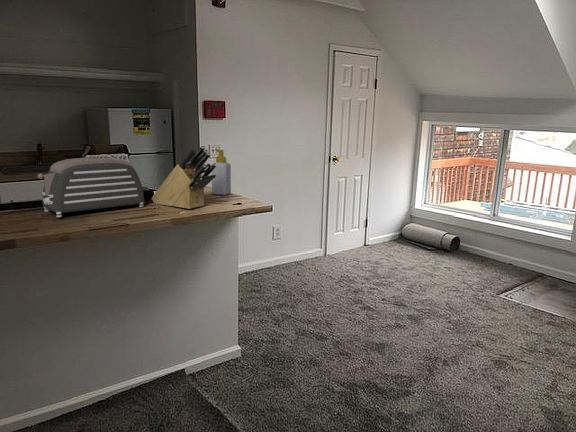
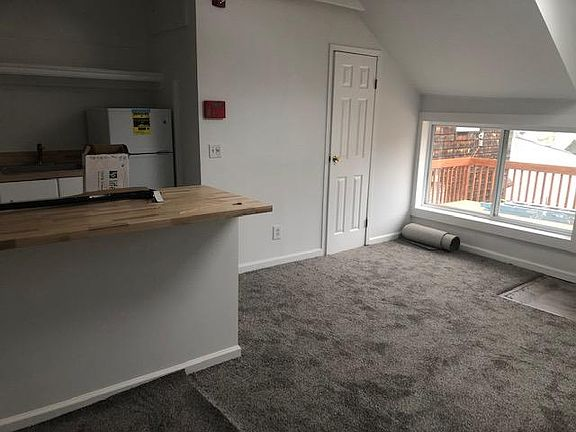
- toaster (90, 184)
- knife block (183, 175)
- soap bottle (221, 172)
